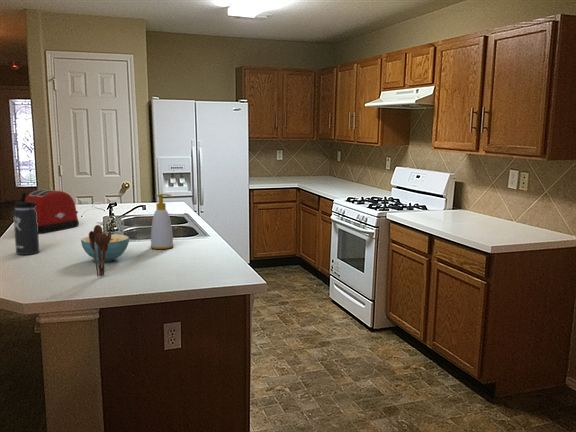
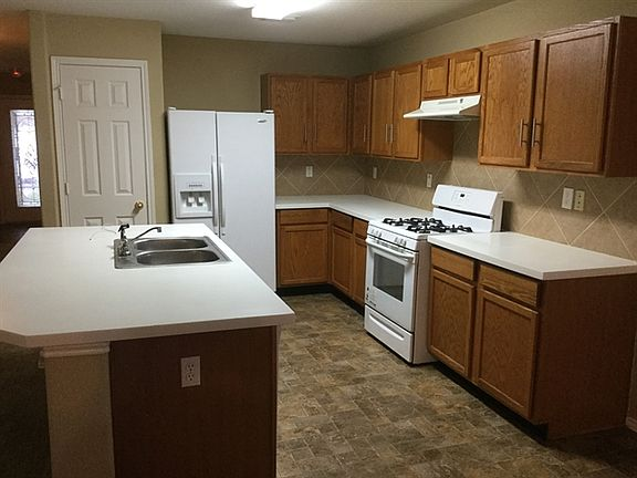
- thermos bottle (27, 223)
- toaster (49, 209)
- utensil holder (100, 251)
- soap bottle (161, 220)
- cereal bowl (107, 250)
